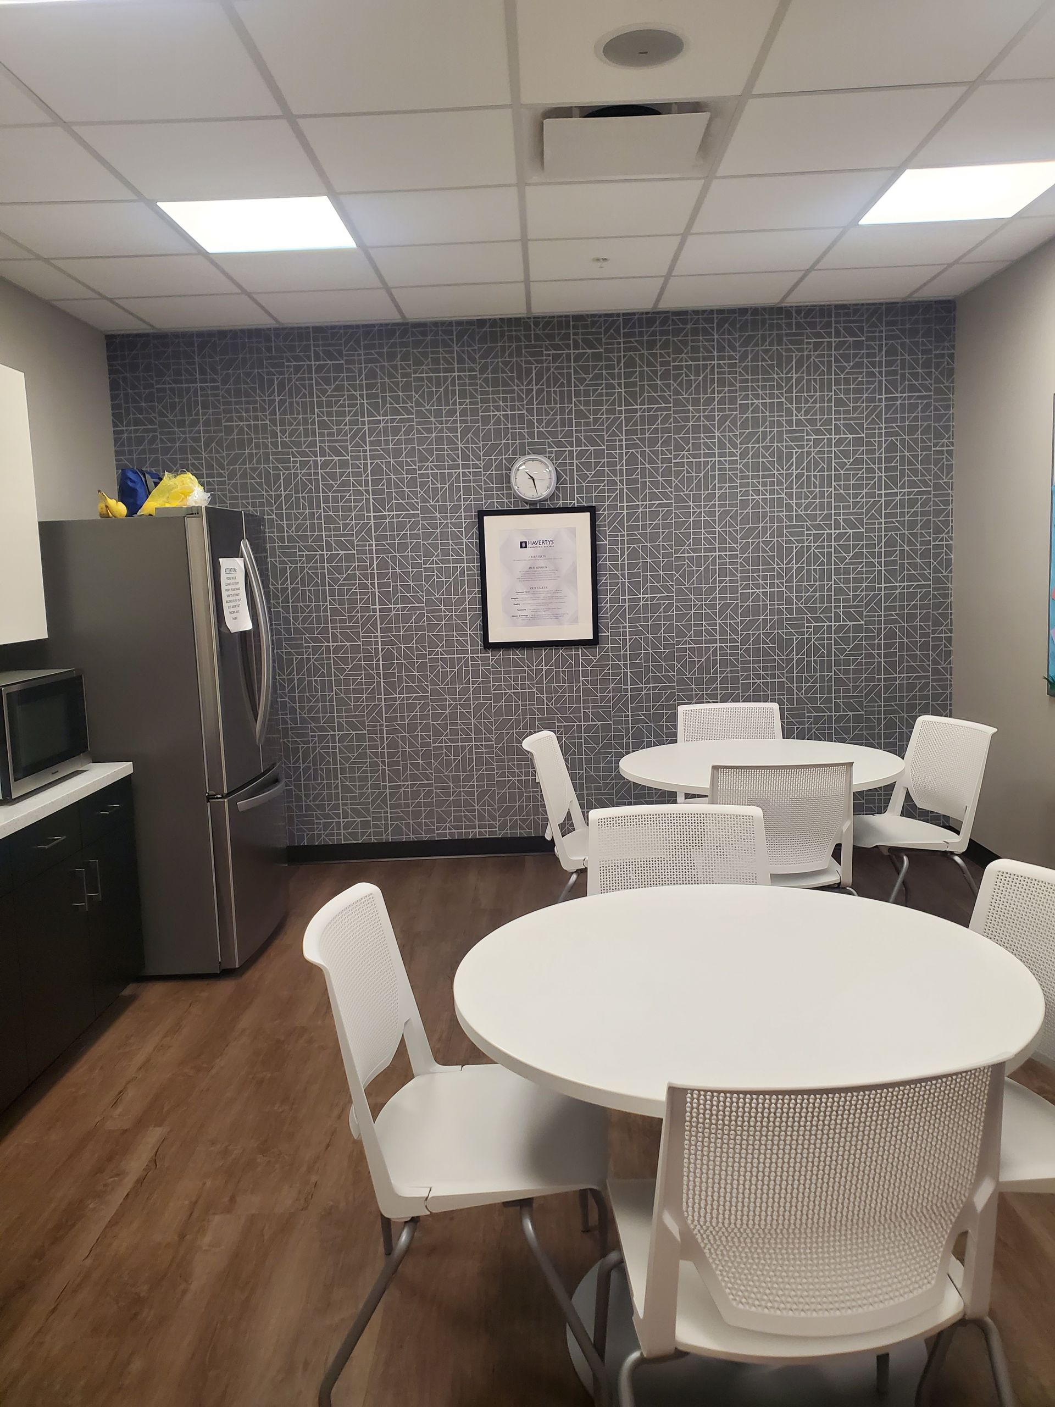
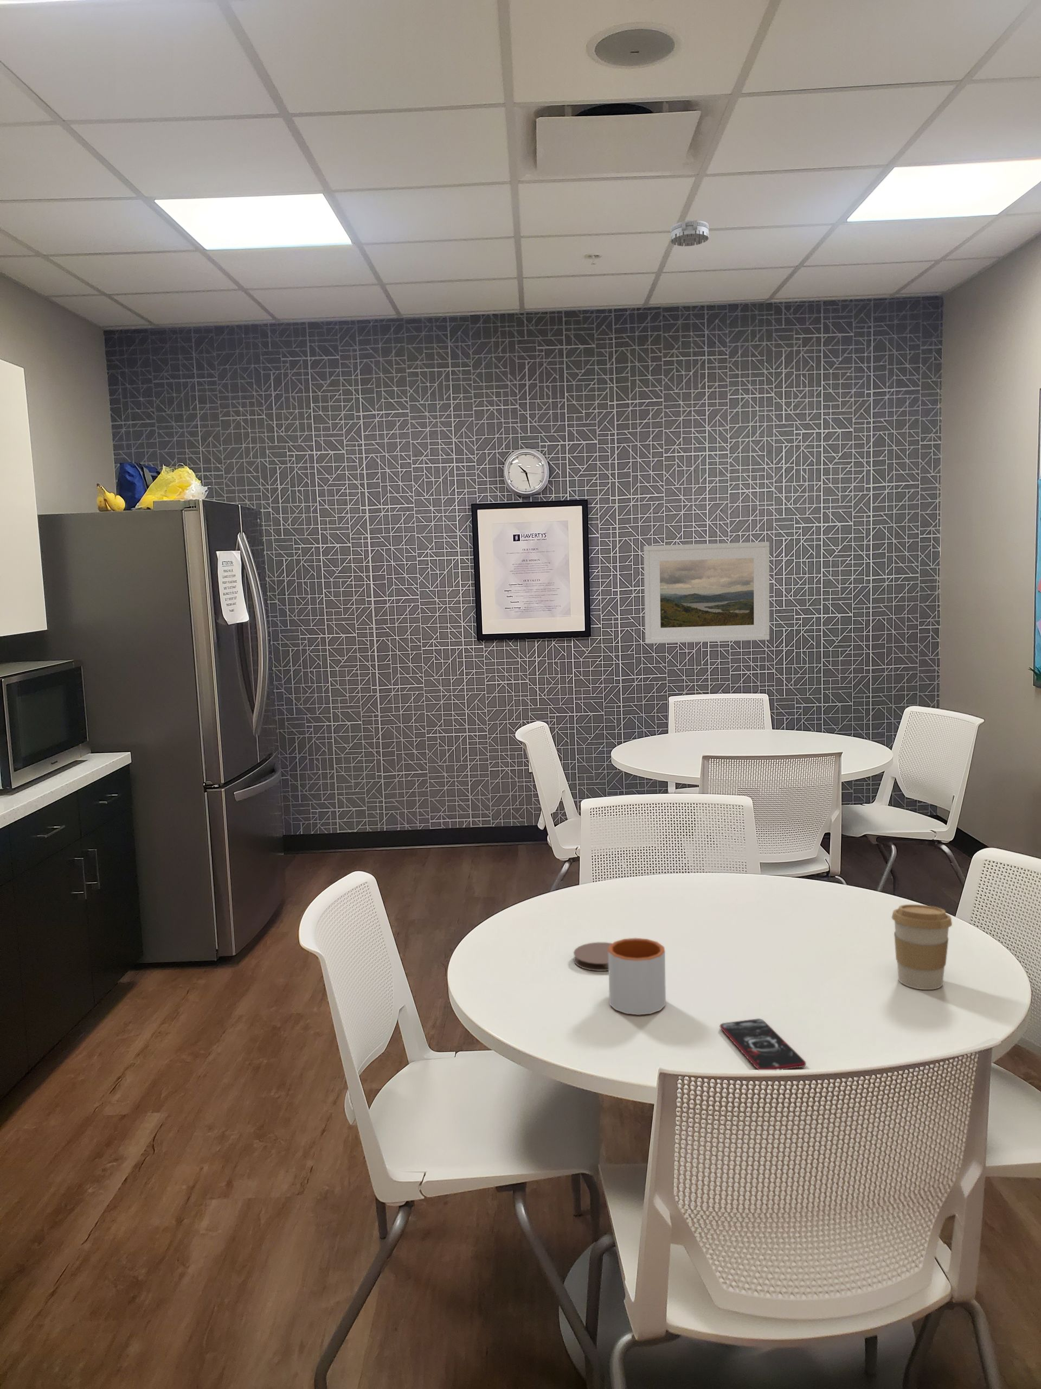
+ smoke detector (689, 232)
+ coaster (600, 956)
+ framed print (706, 593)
+ smartphone (761, 1043)
+ coffee cup (921, 944)
+ mug (634, 972)
